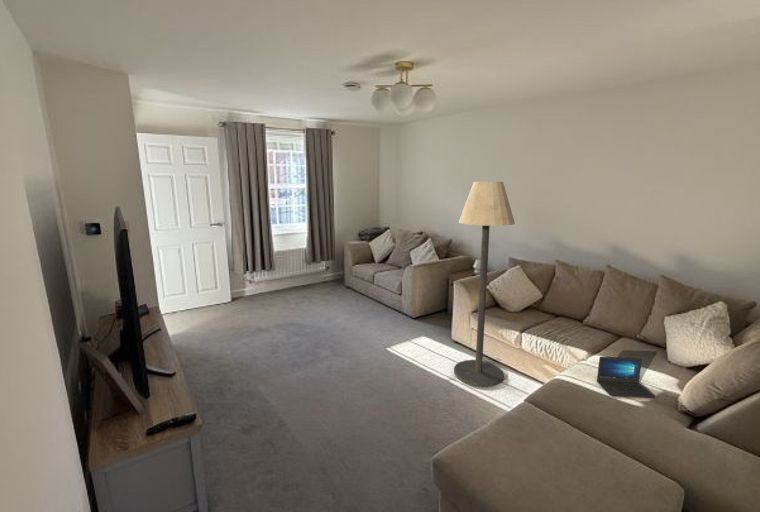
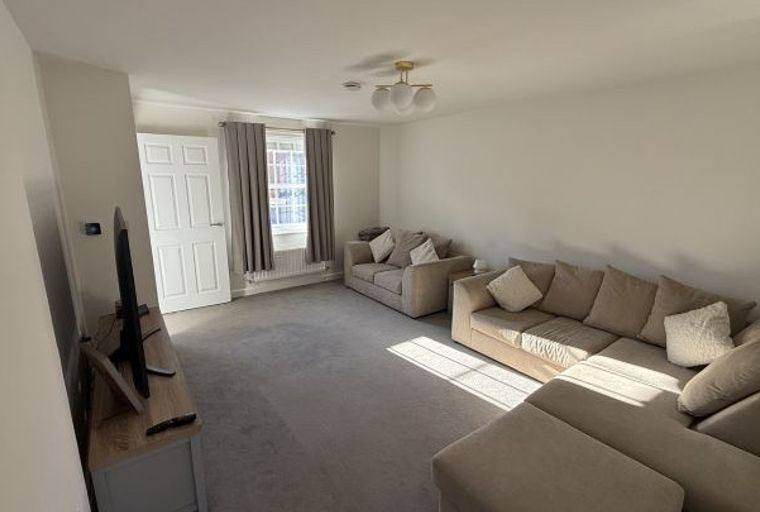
- floor lamp (483, 282)
- laptop (626, 376)
